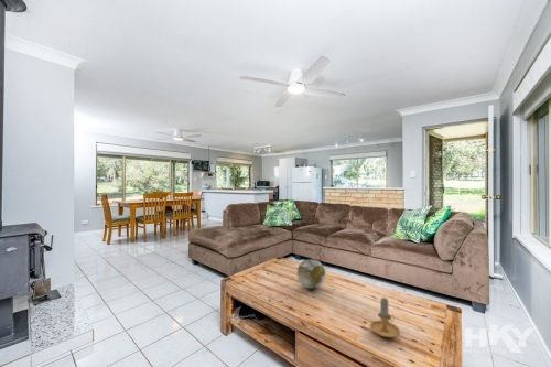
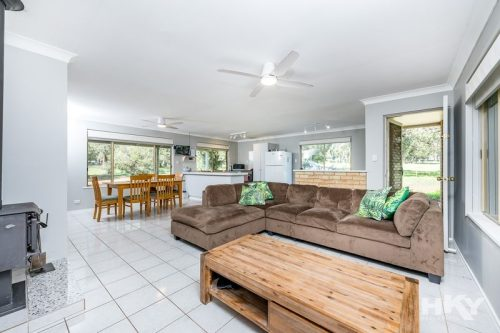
- decorative orb (311, 273)
- candle (386, 313)
